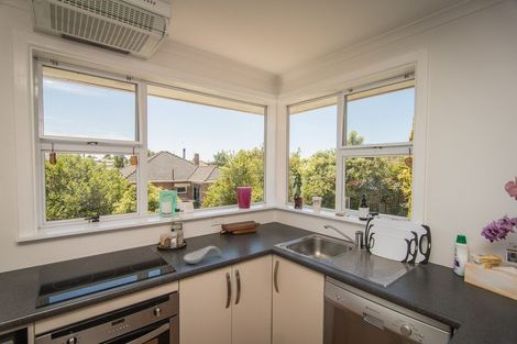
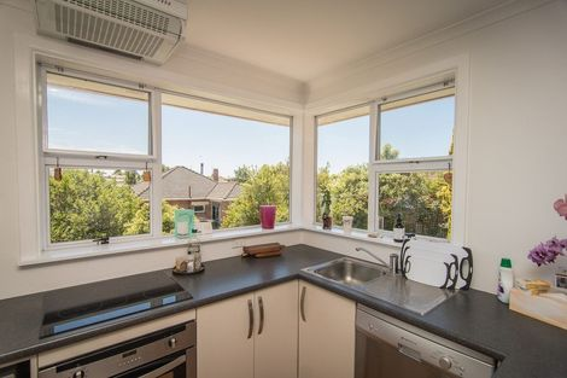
- spoon rest (202, 254)
